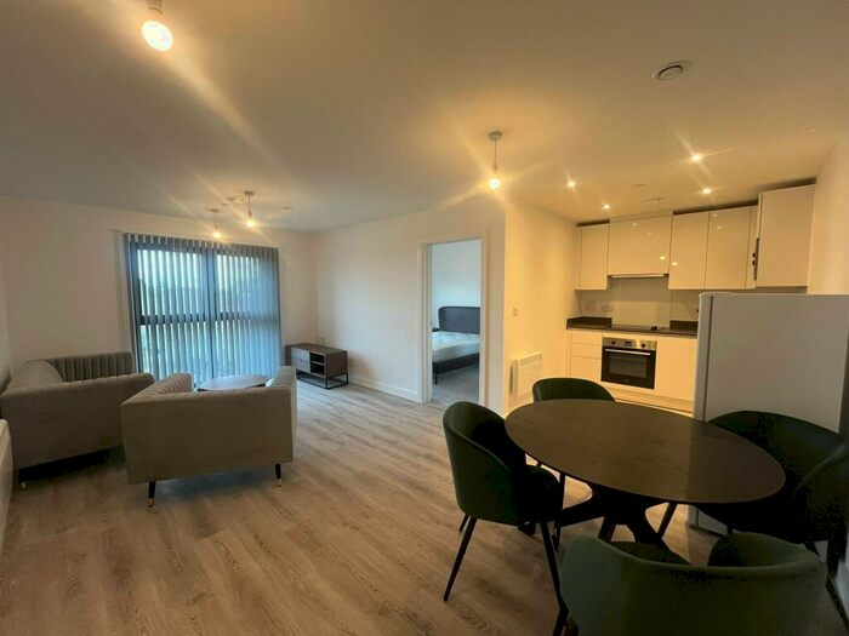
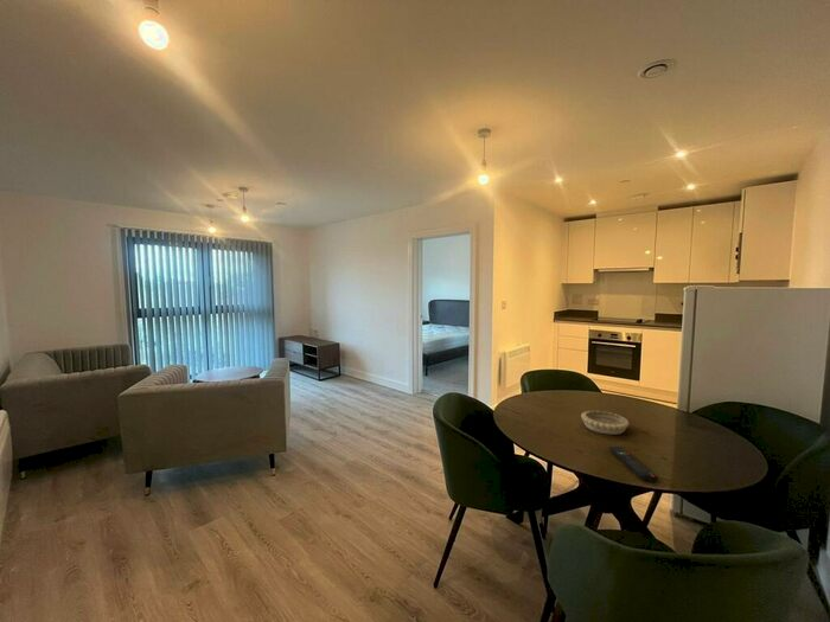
+ decorative bowl (604, 422)
+ remote control (631, 462)
